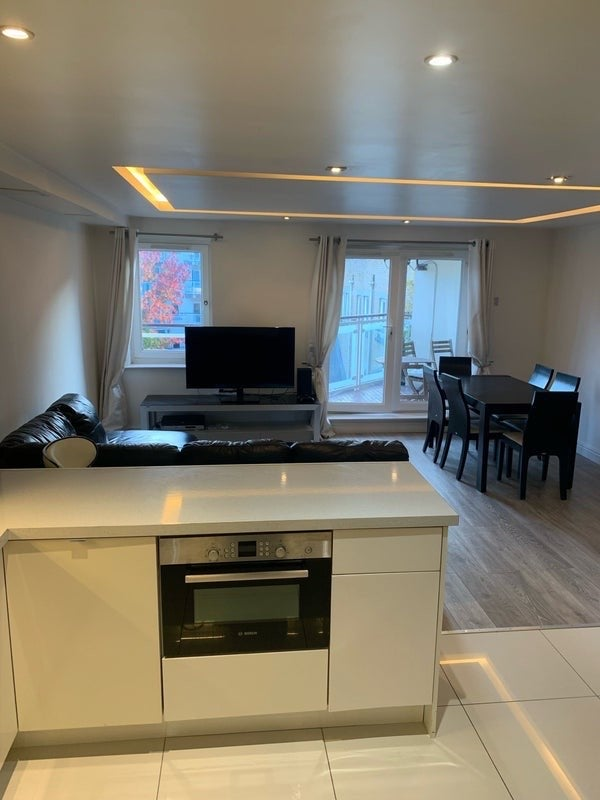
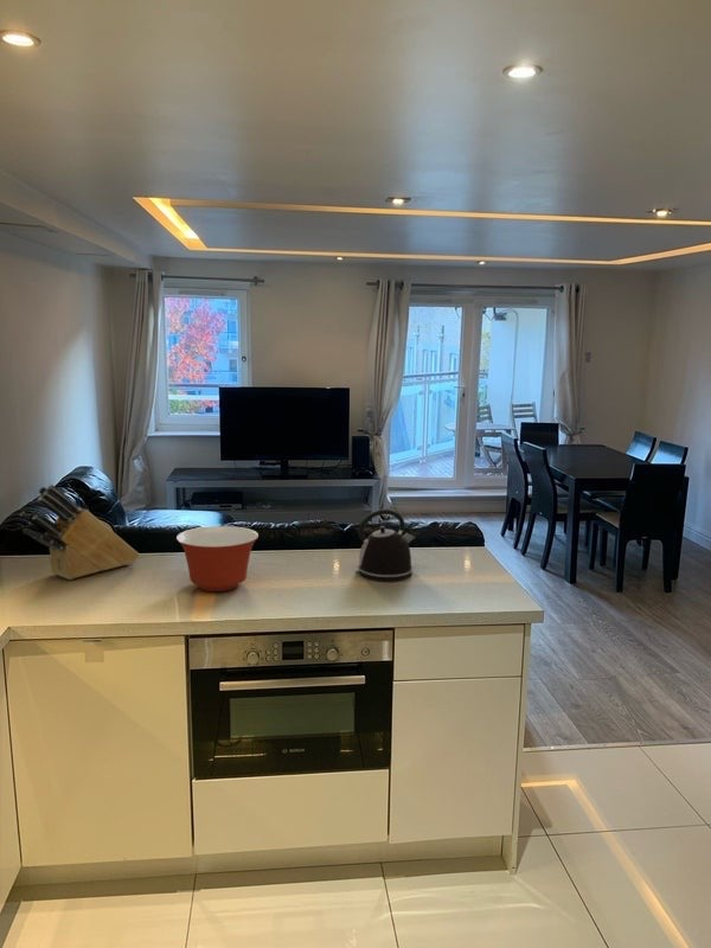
+ mixing bowl (218, 559)
+ kettle (385, 542)
+ knife block (81, 525)
